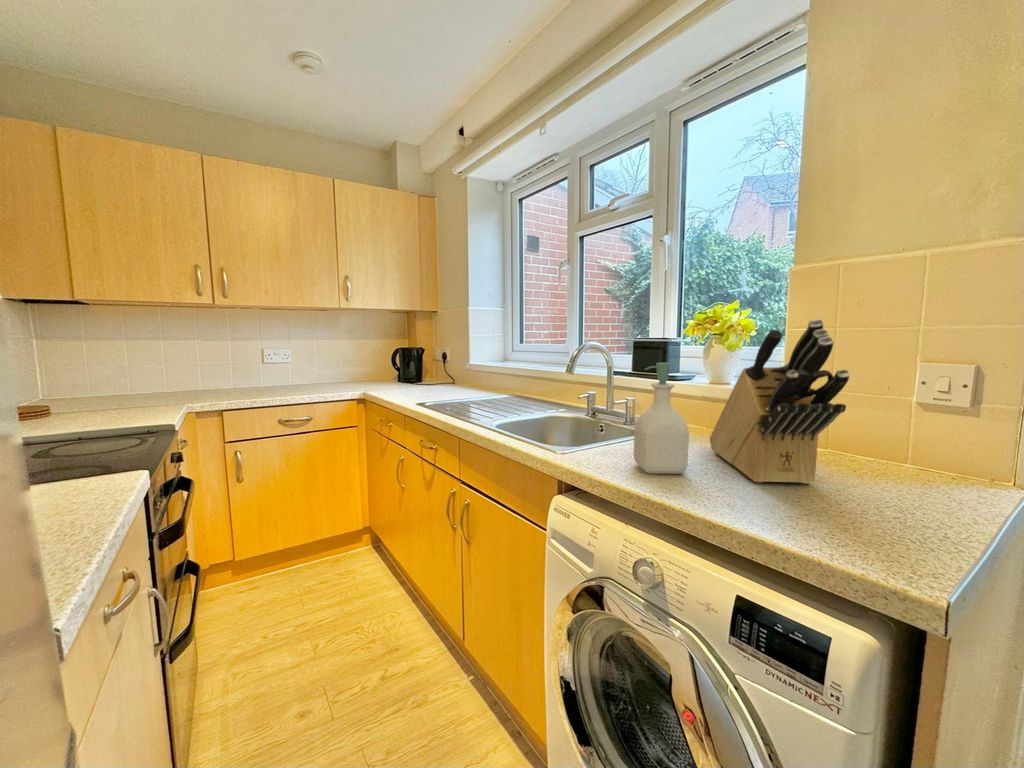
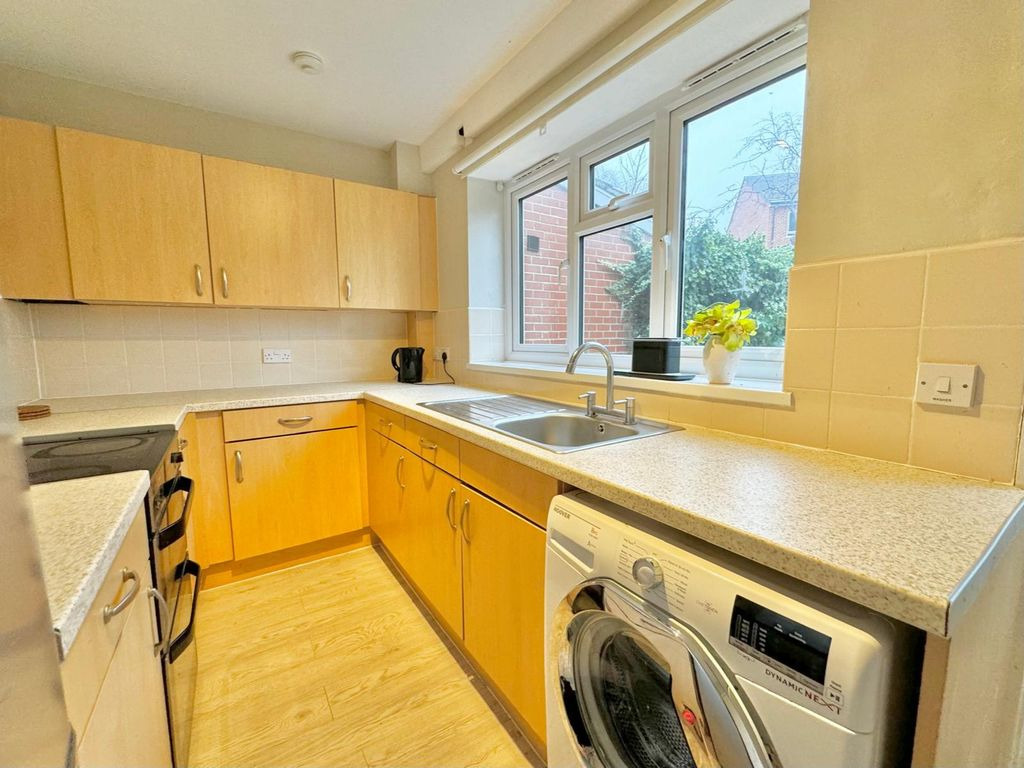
- knife block (768, 397)
- soap bottle (661, 416)
